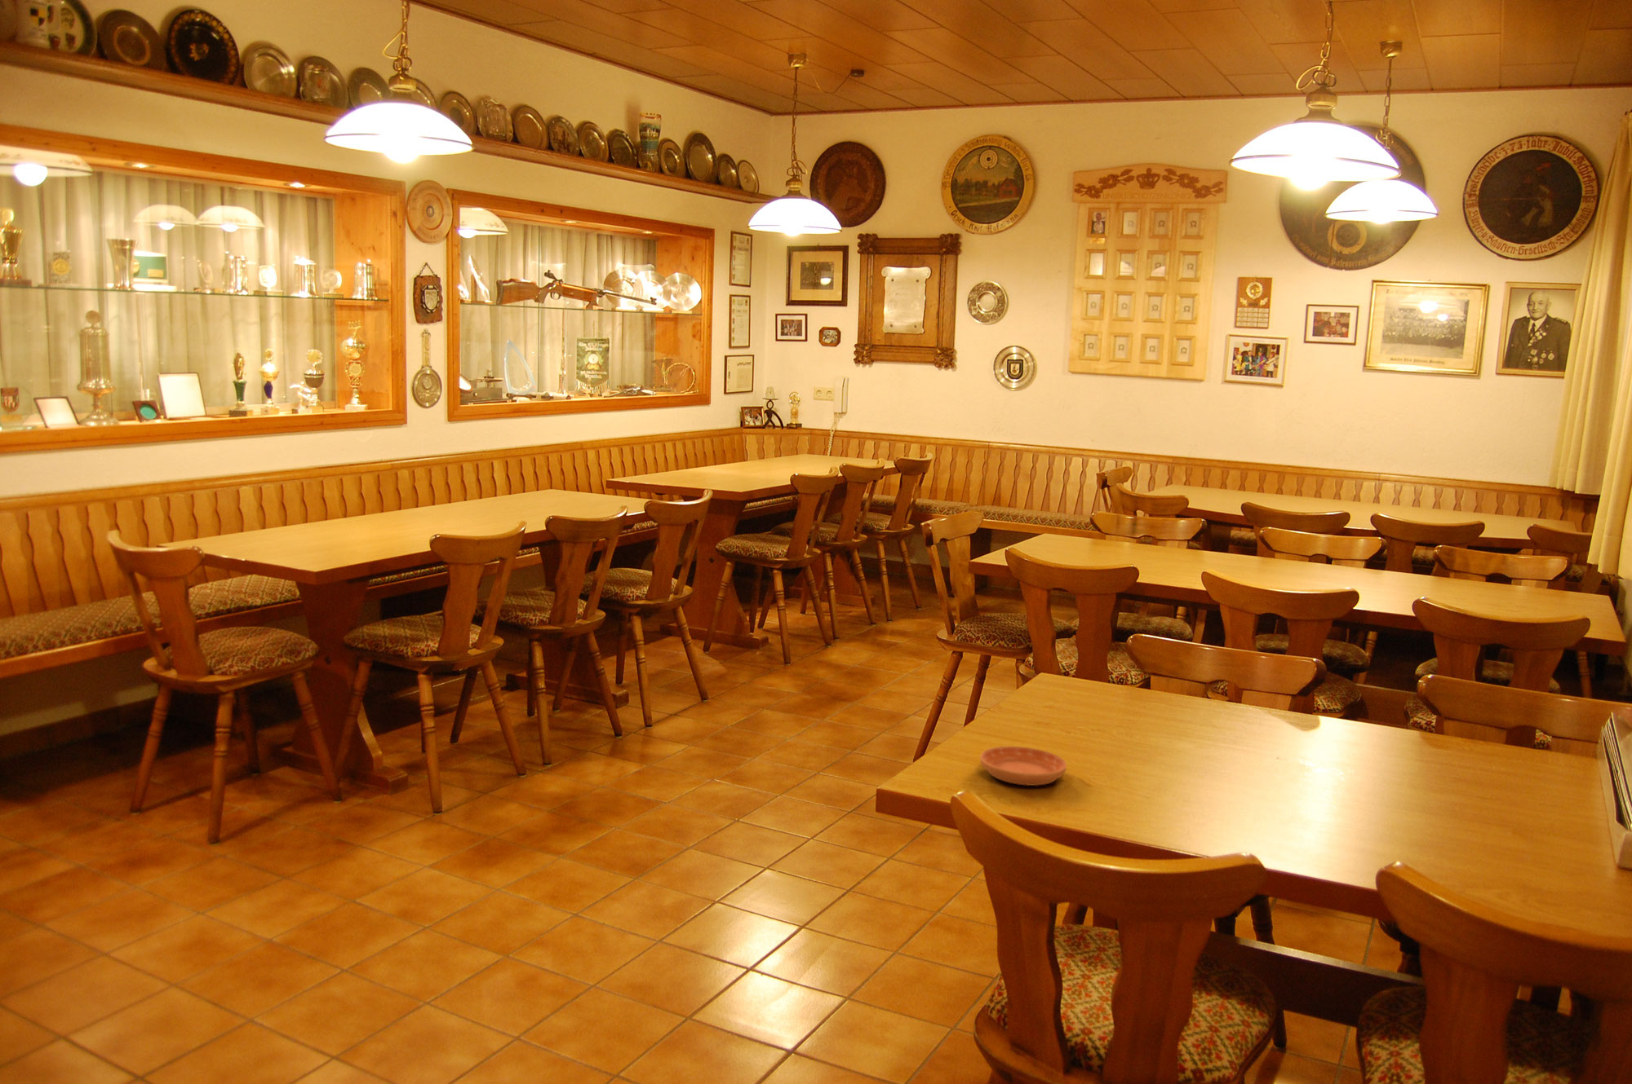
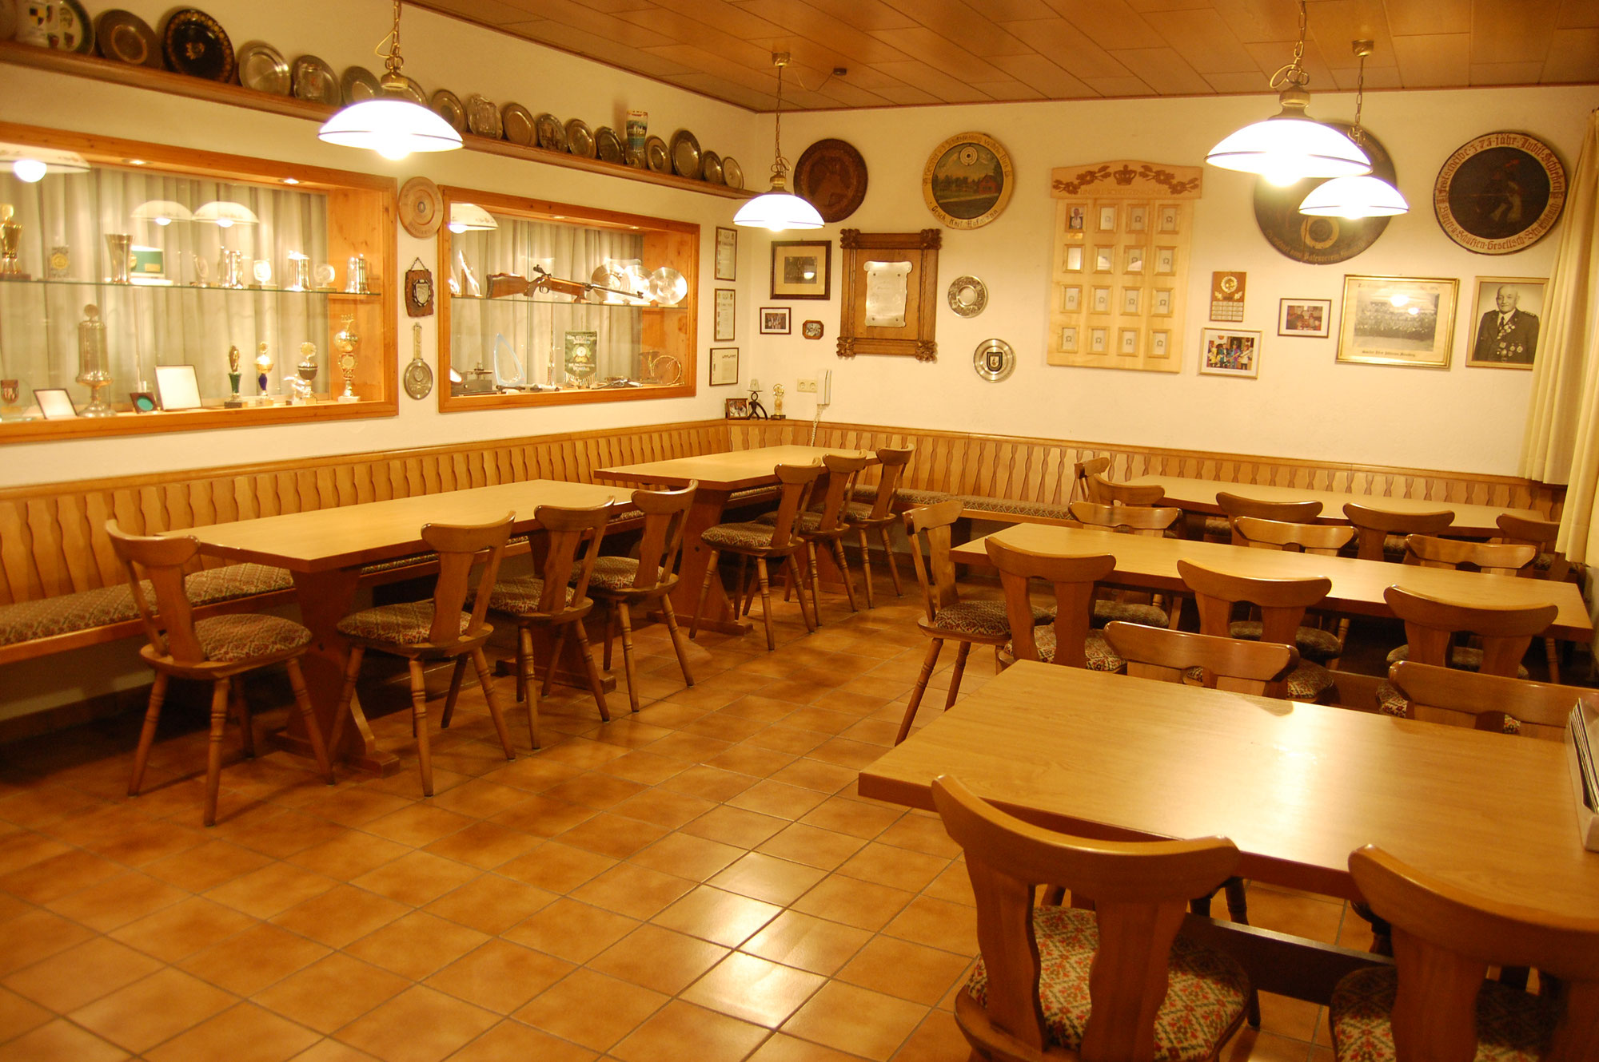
- saucer (1023, 766)
